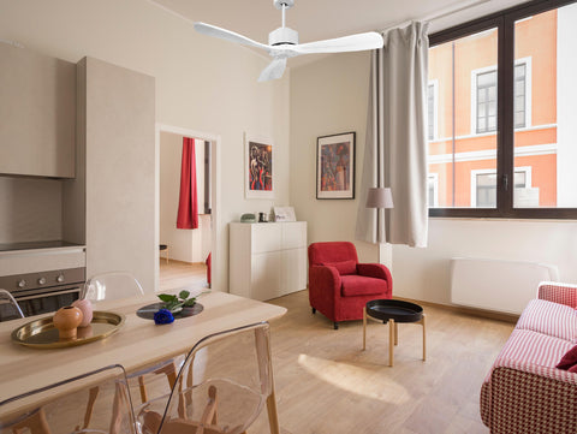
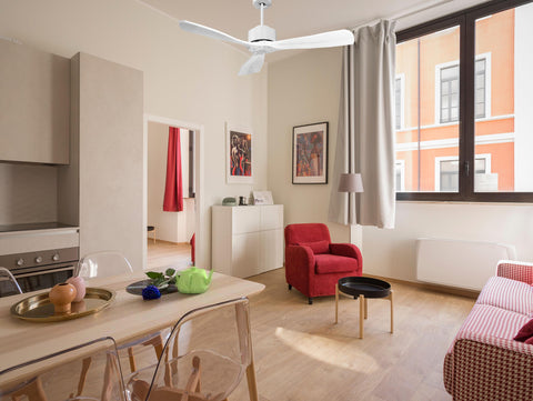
+ teapot (195, 278)
